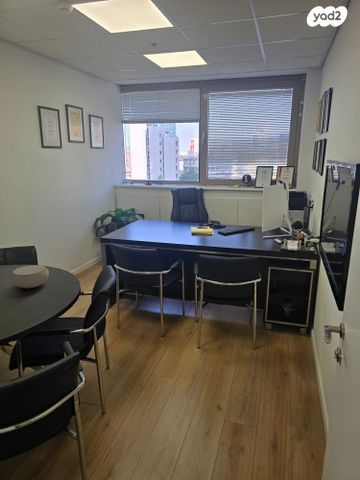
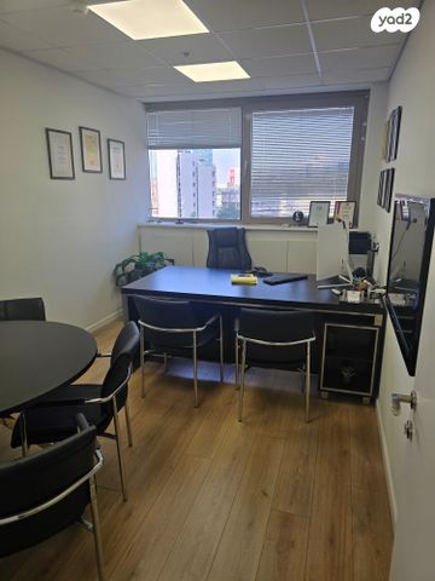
- bowl (30, 277)
